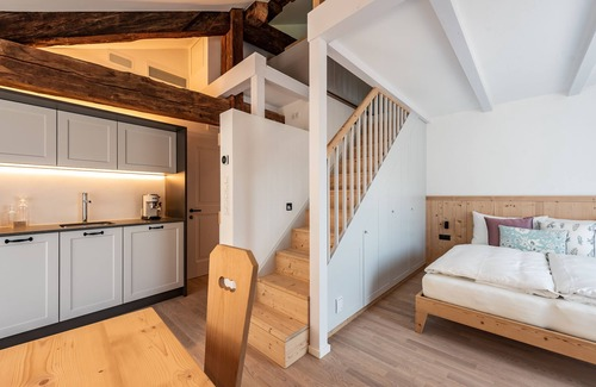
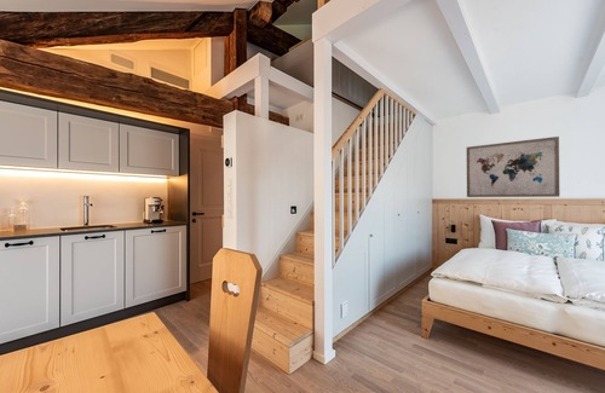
+ wall art (508, 169)
